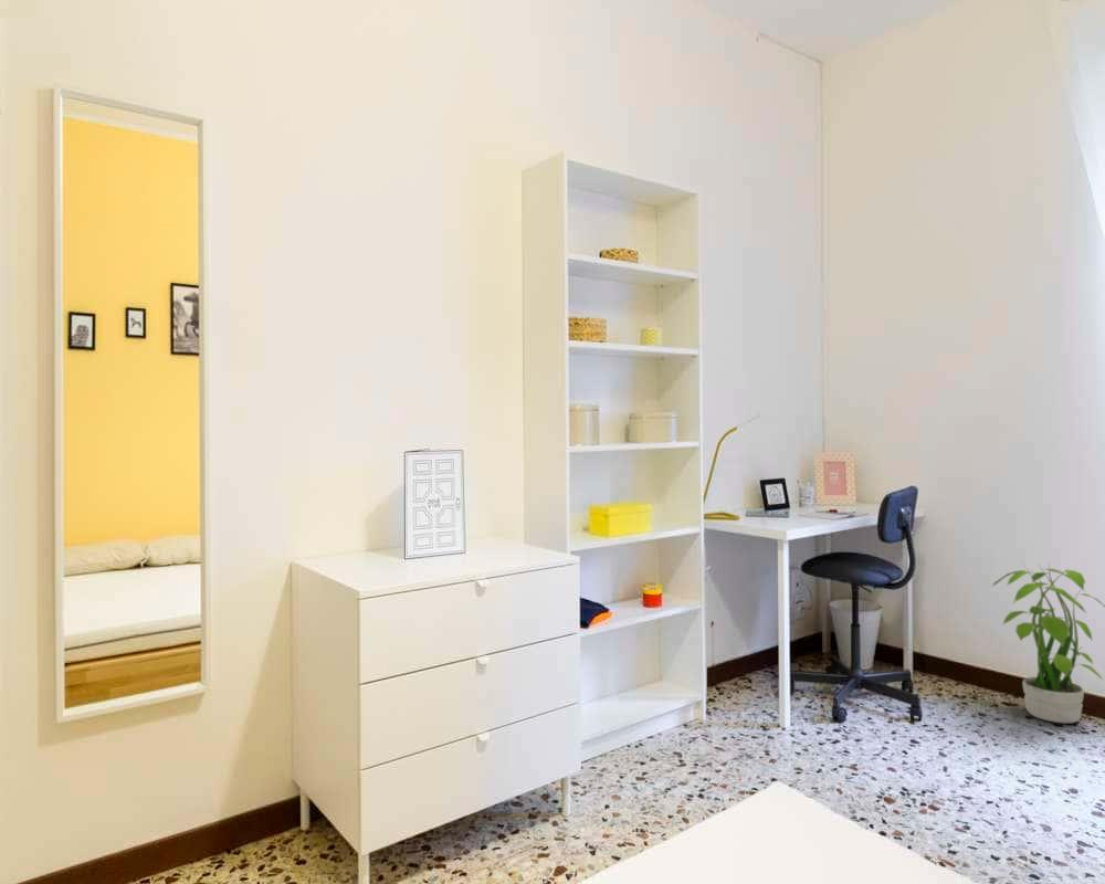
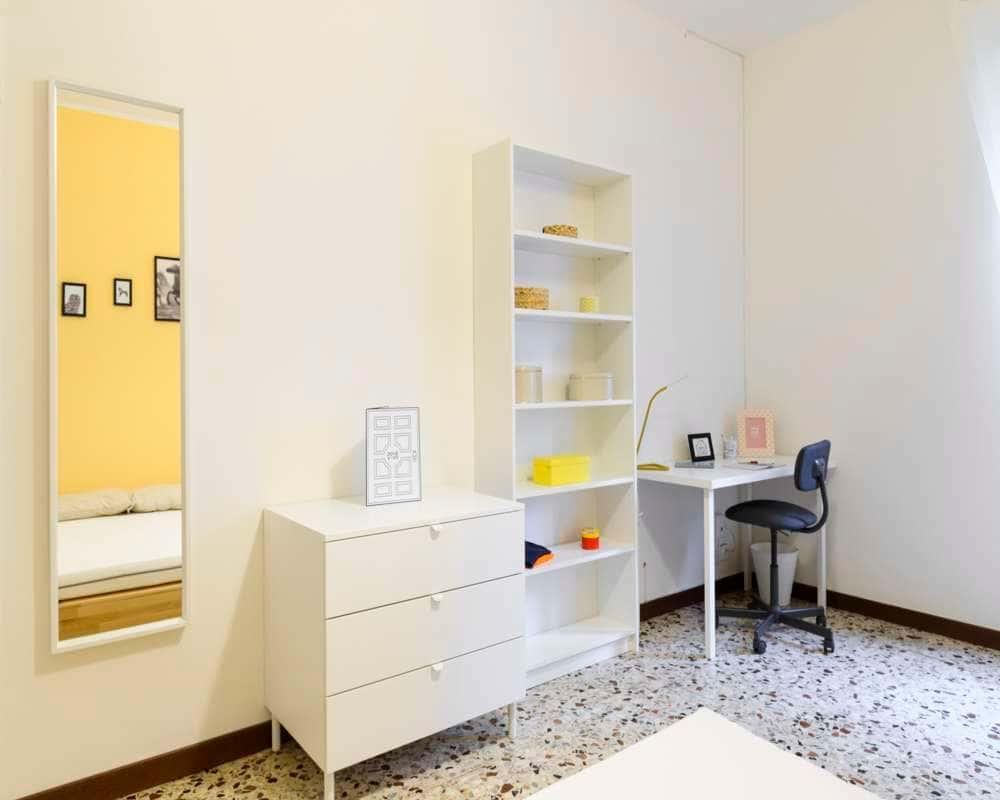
- potted plant (1040, 639)
